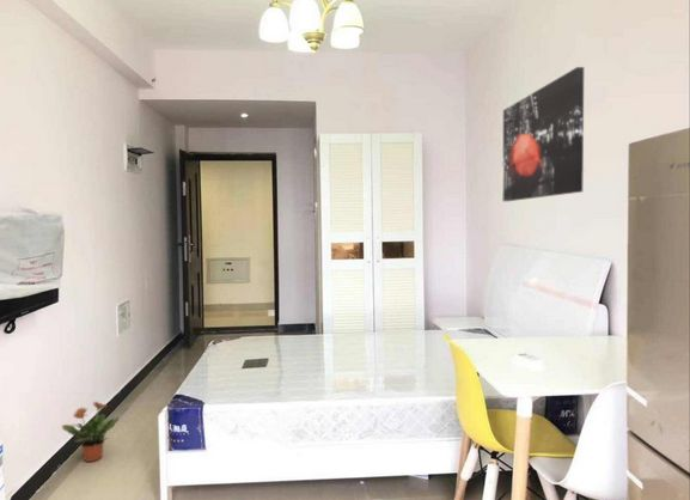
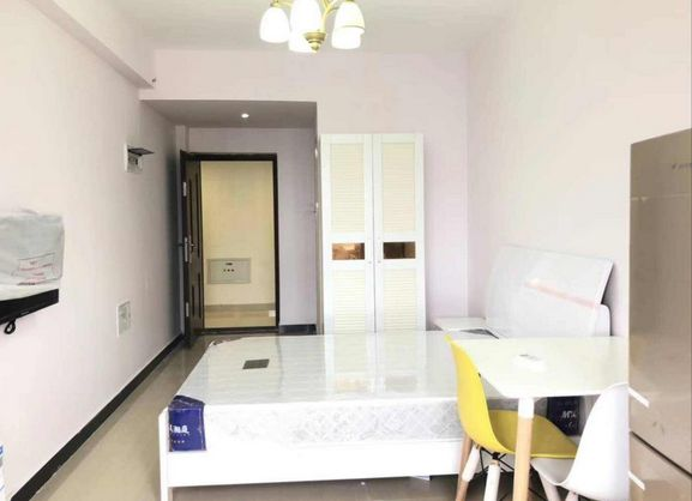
- wall art (537, 145)
- potted plant (91, 432)
